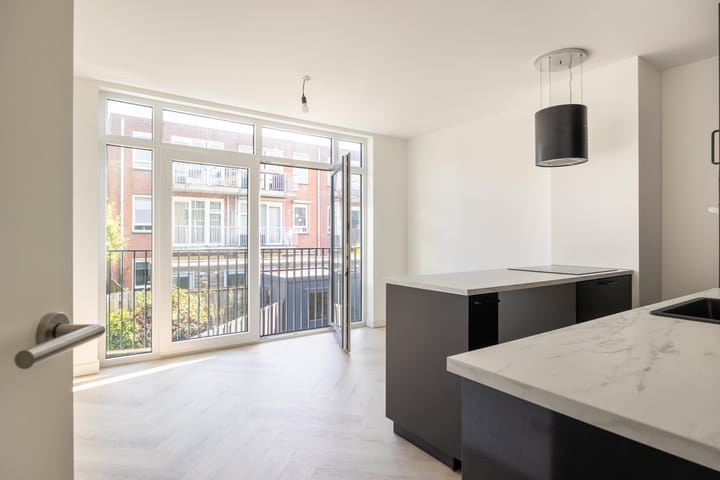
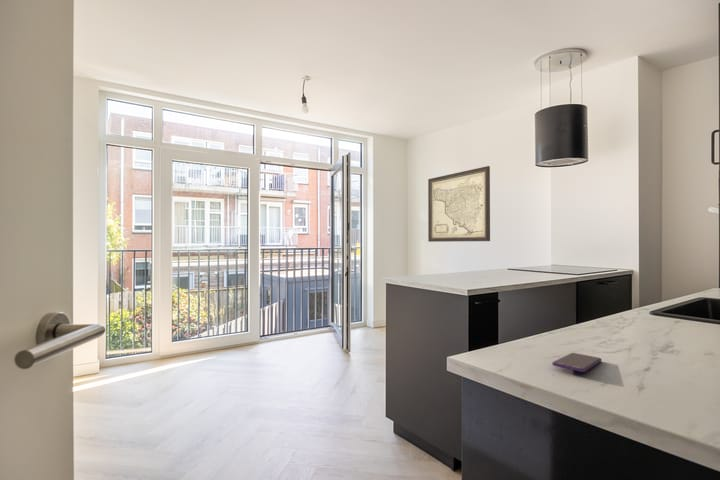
+ wall art (456, 207)
+ smartphone (577, 361)
